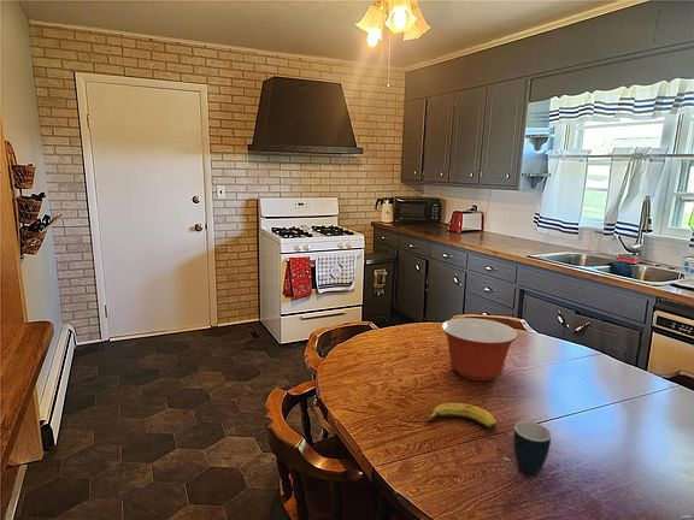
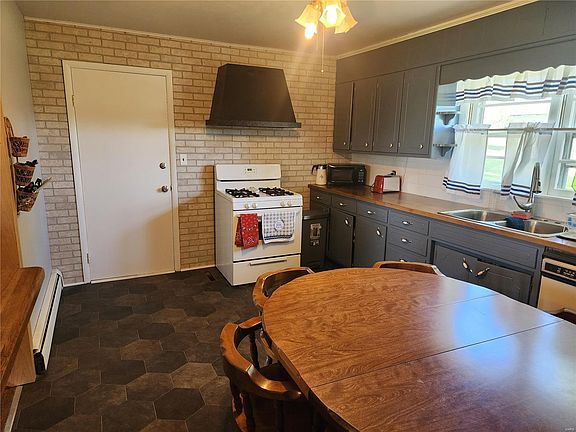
- banana (458, 414)
- mixing bowl (477, 350)
- mug (530, 445)
